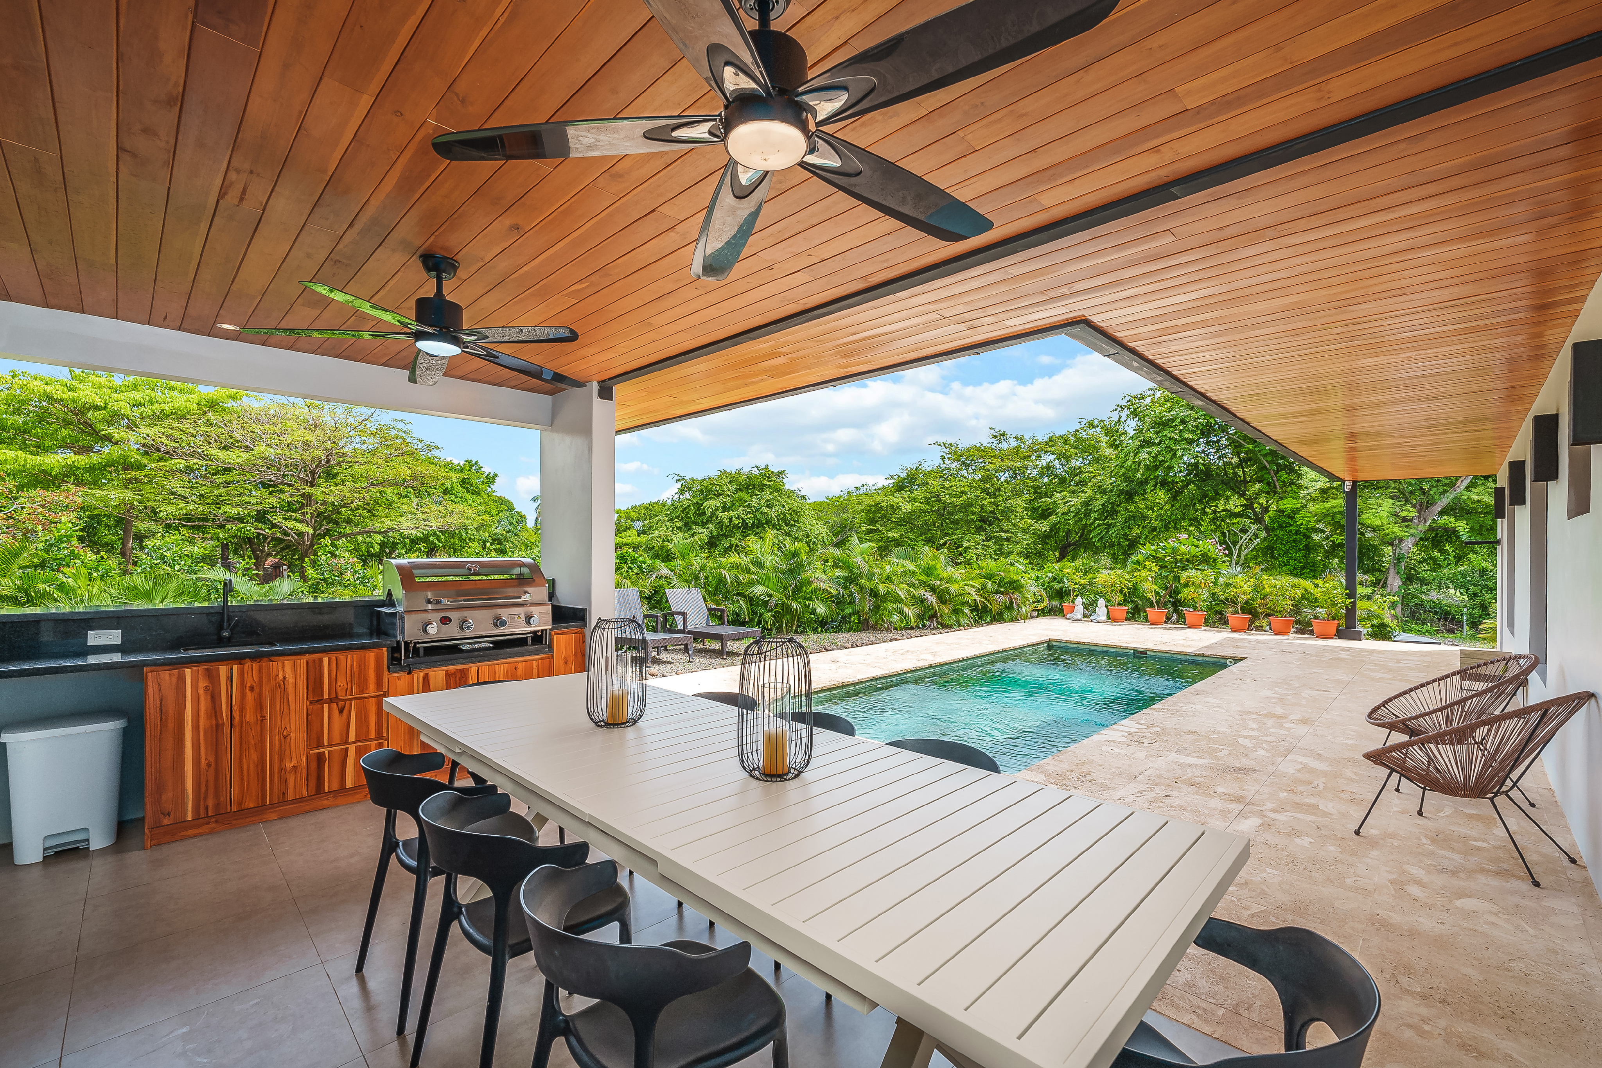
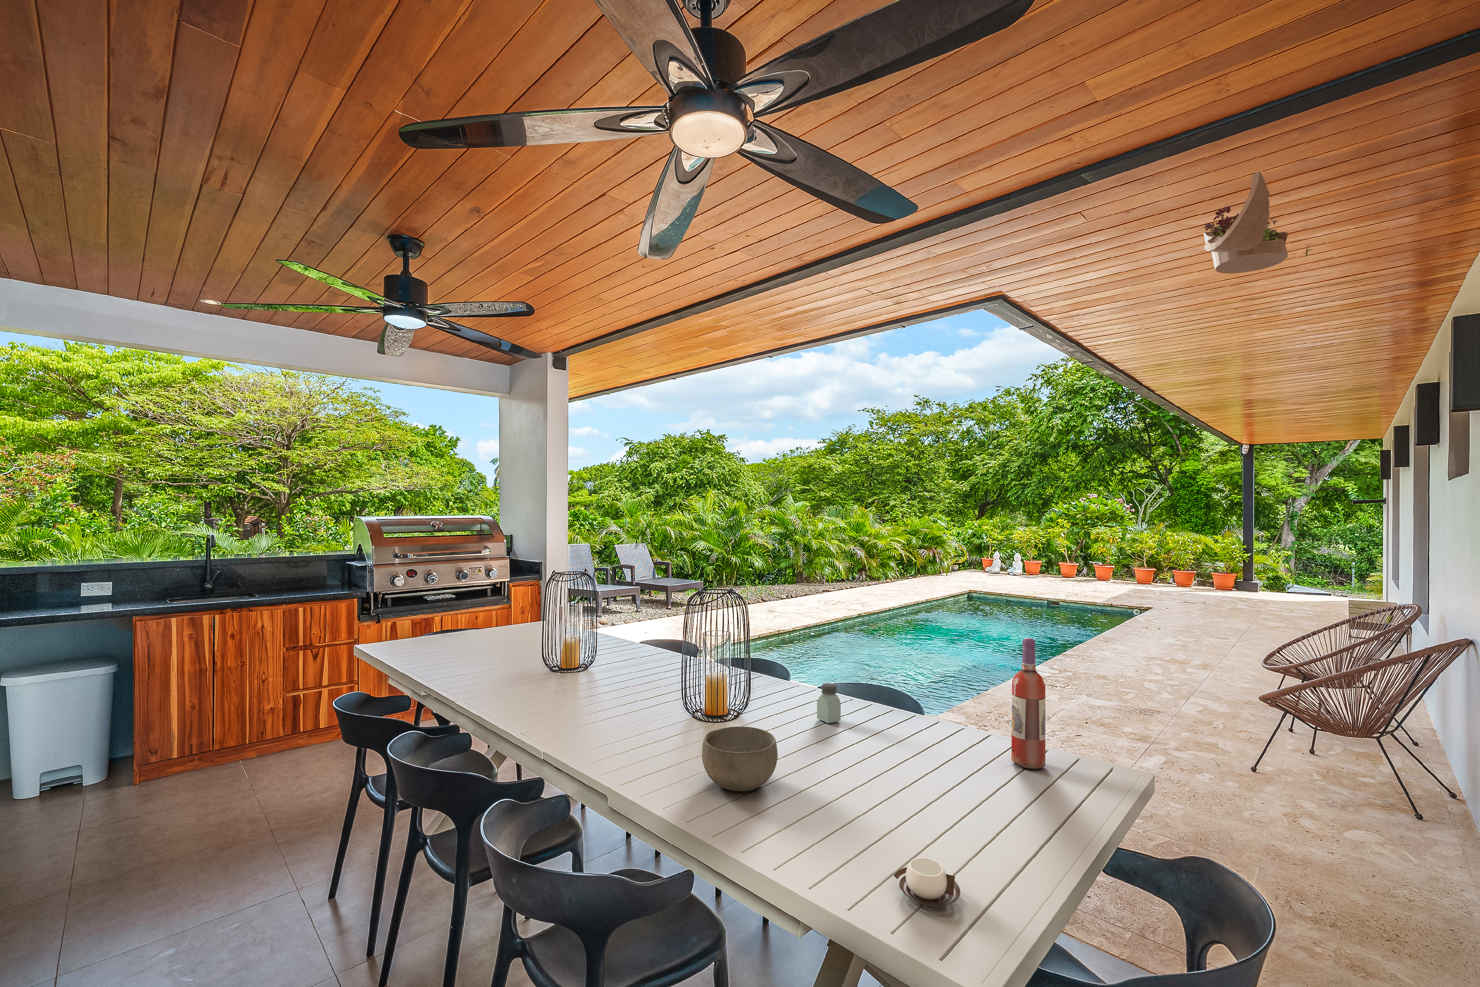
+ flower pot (1255, 223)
+ cup (926, 881)
+ wine bottle (1029, 701)
+ bowl (740, 761)
+ saltshaker (828, 703)
